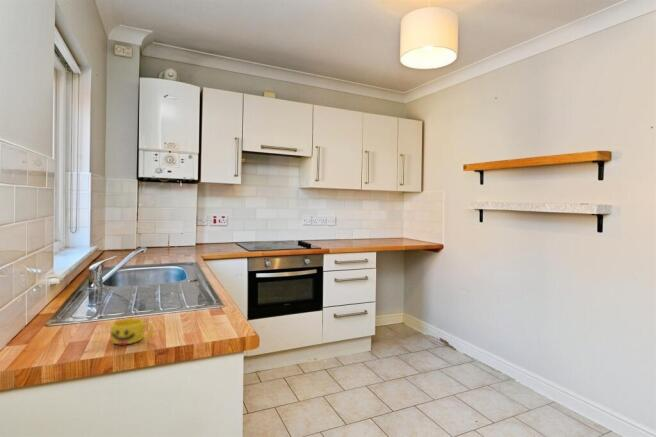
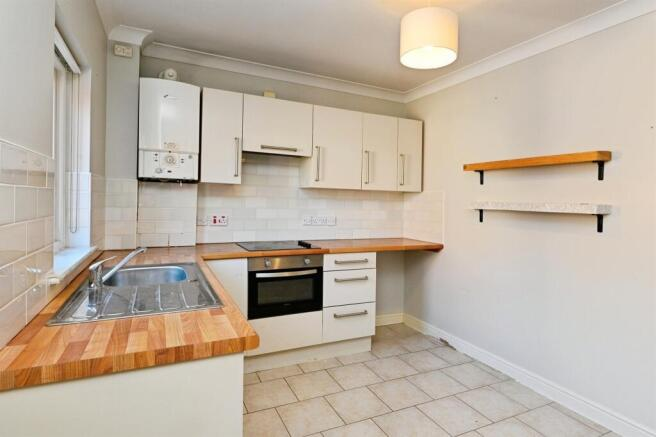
- cup (132, 331)
